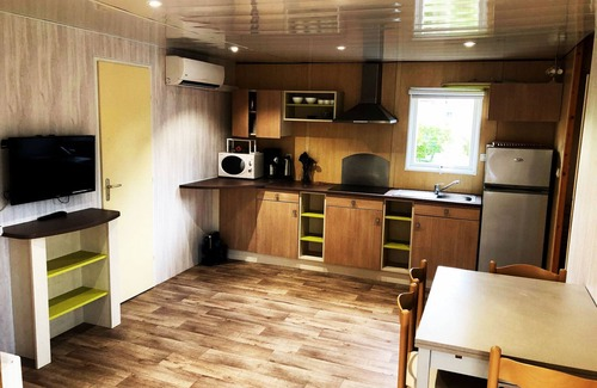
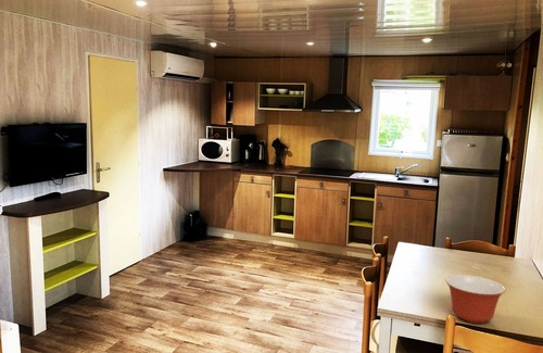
+ mixing bowl (472, 300)
